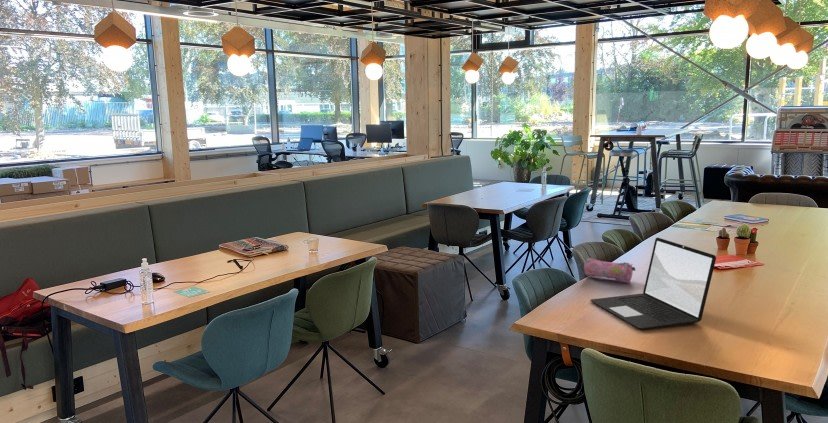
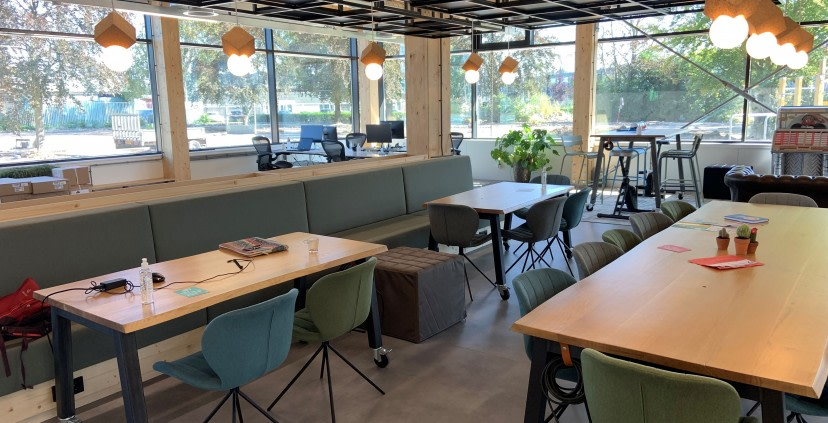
- pencil case (608, 269)
- laptop (648, 280)
